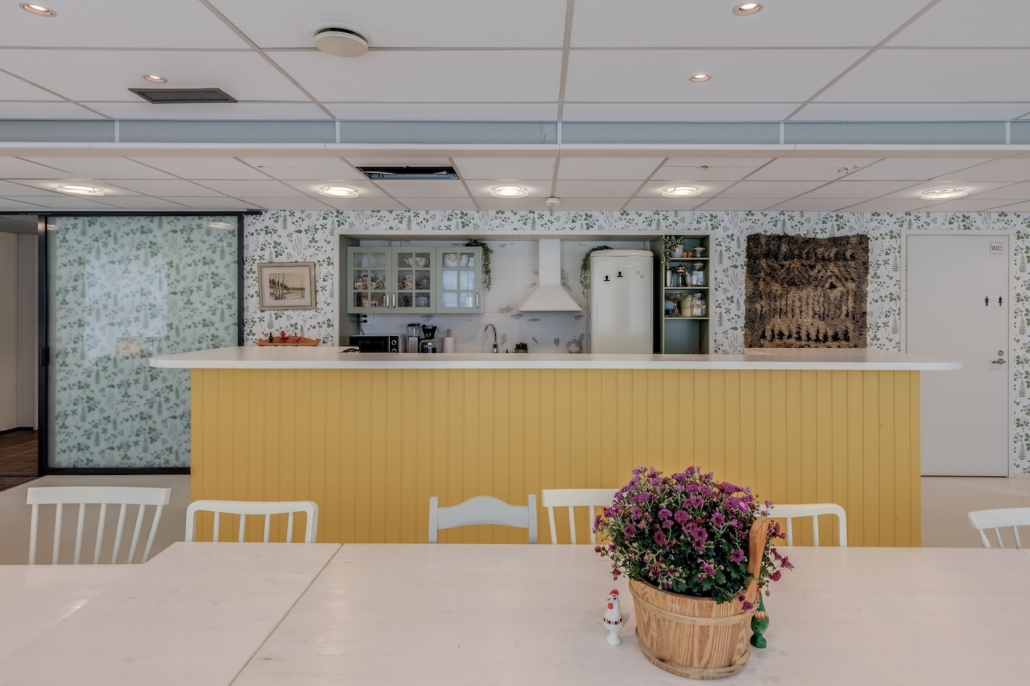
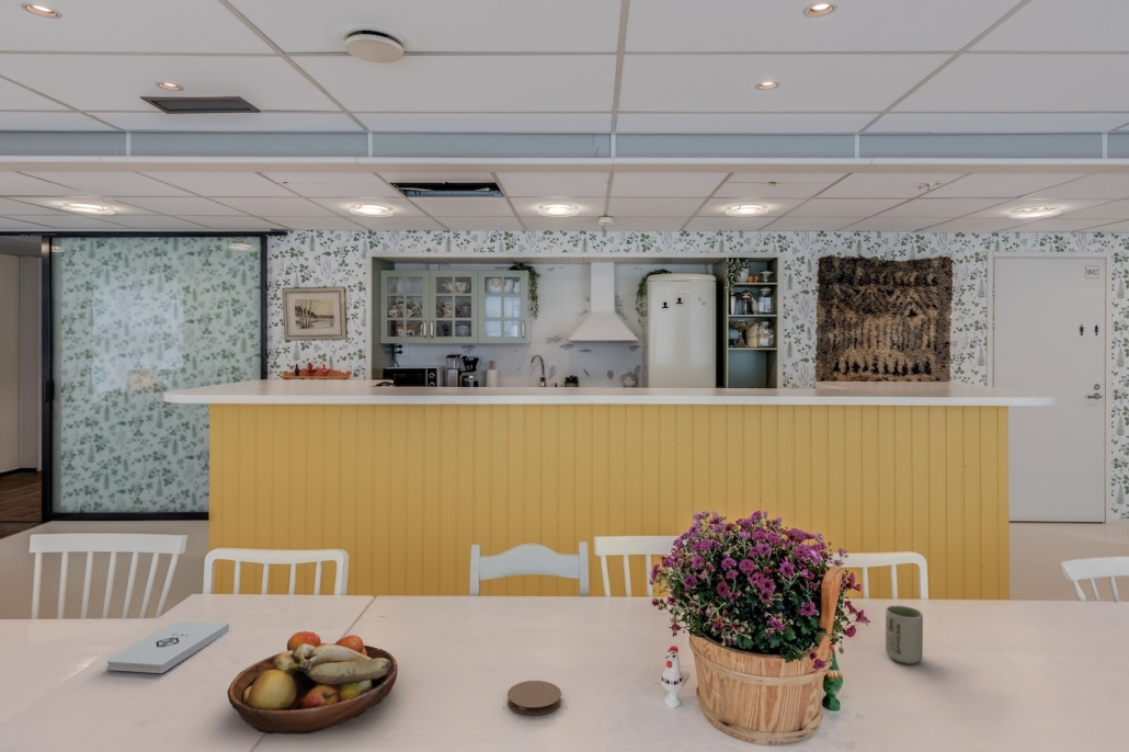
+ fruit bowl (318, 668)
+ notepad (170, 645)
+ cup (903, 635)
+ coaster (534, 696)
